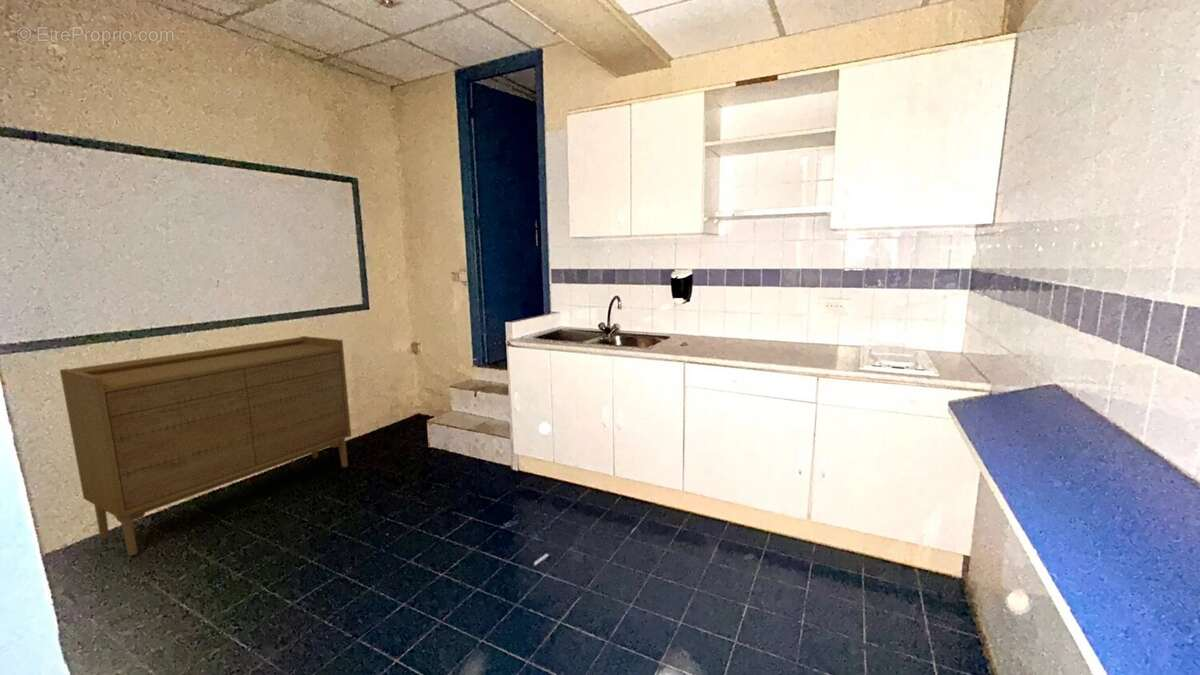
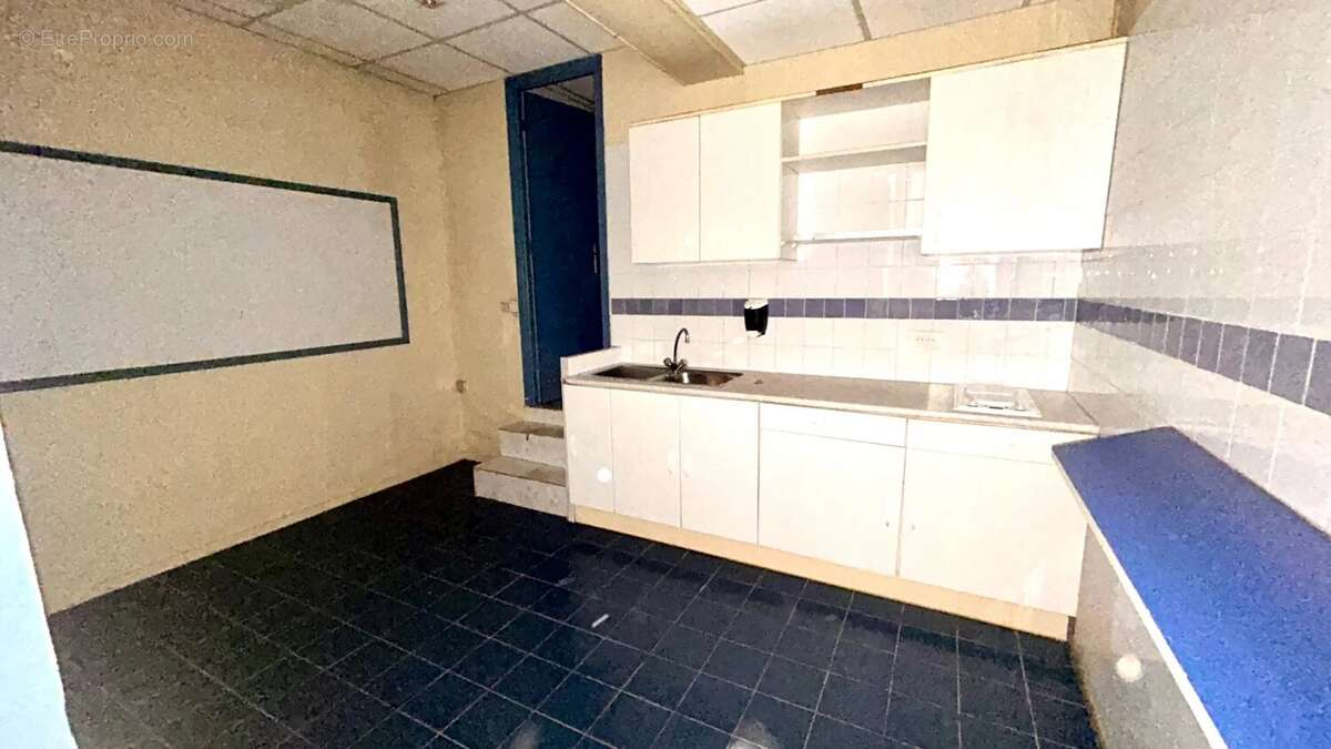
- sideboard (232, 426)
